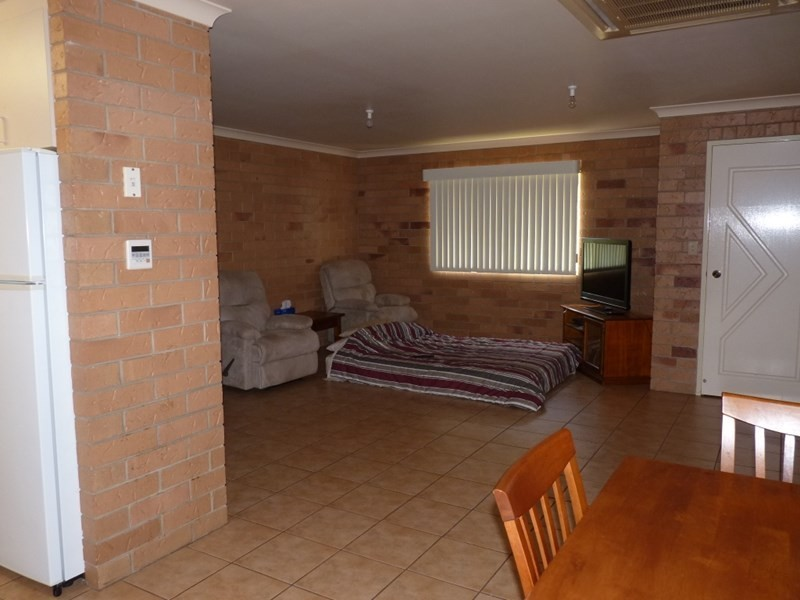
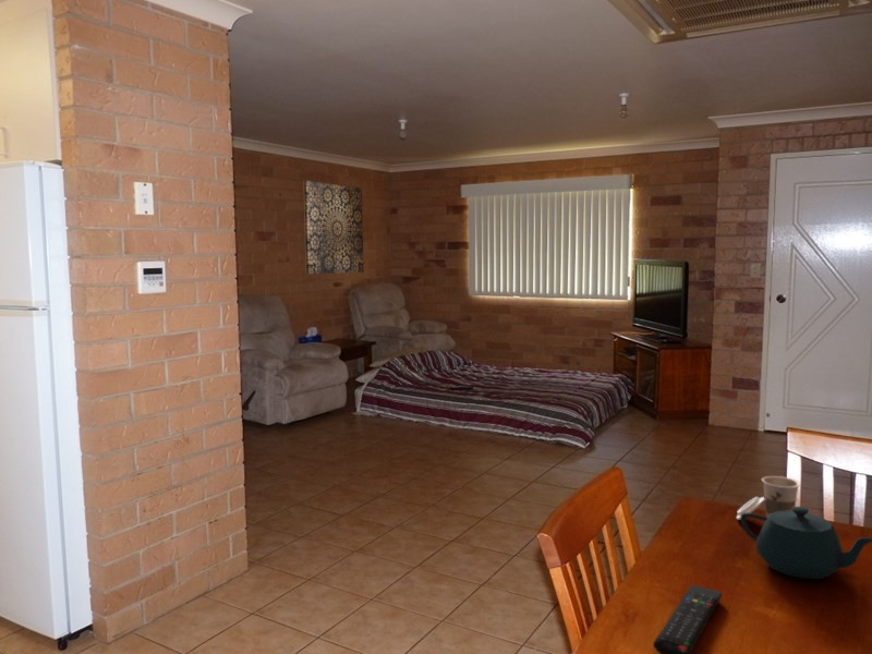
+ wall art (335, 229)
+ teapot (802, 538)
+ remote control (689, 619)
+ cup (767, 501)
